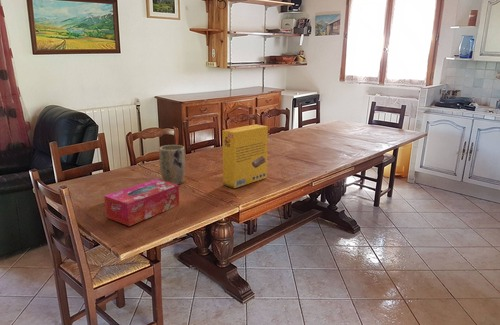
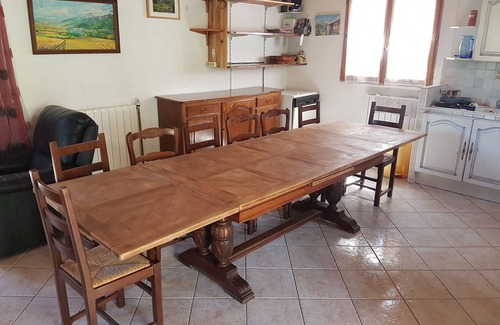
- cereal box (245, 155)
- plant pot (172, 165)
- tissue box (143, 200)
